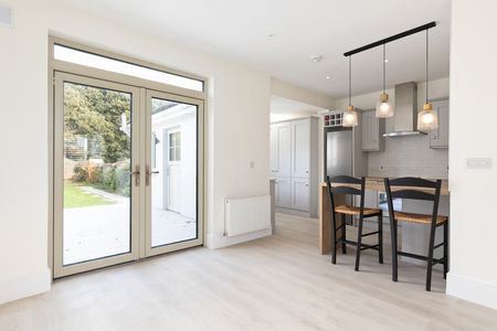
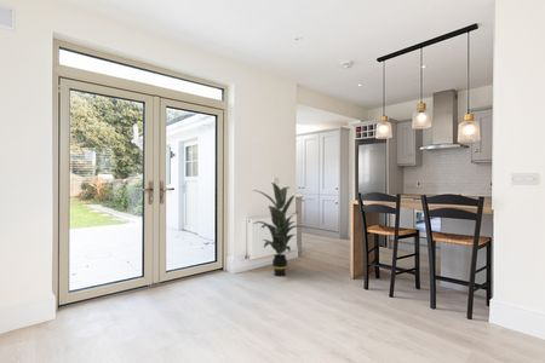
+ indoor plant (275, 227)
